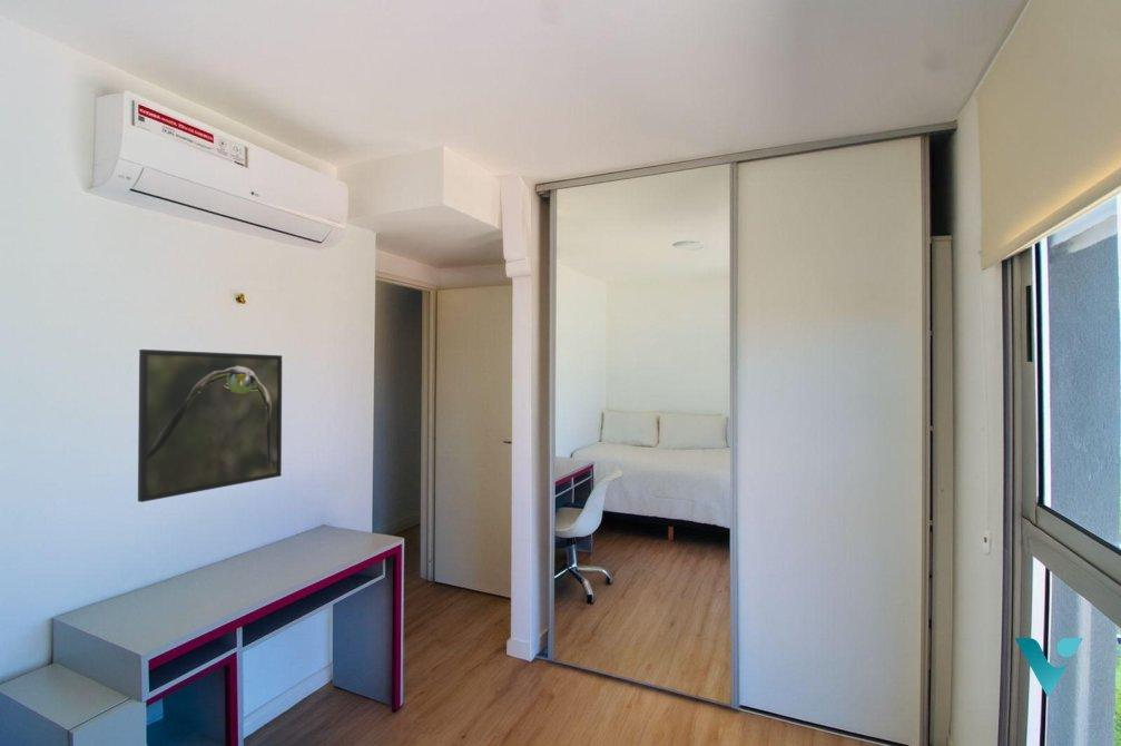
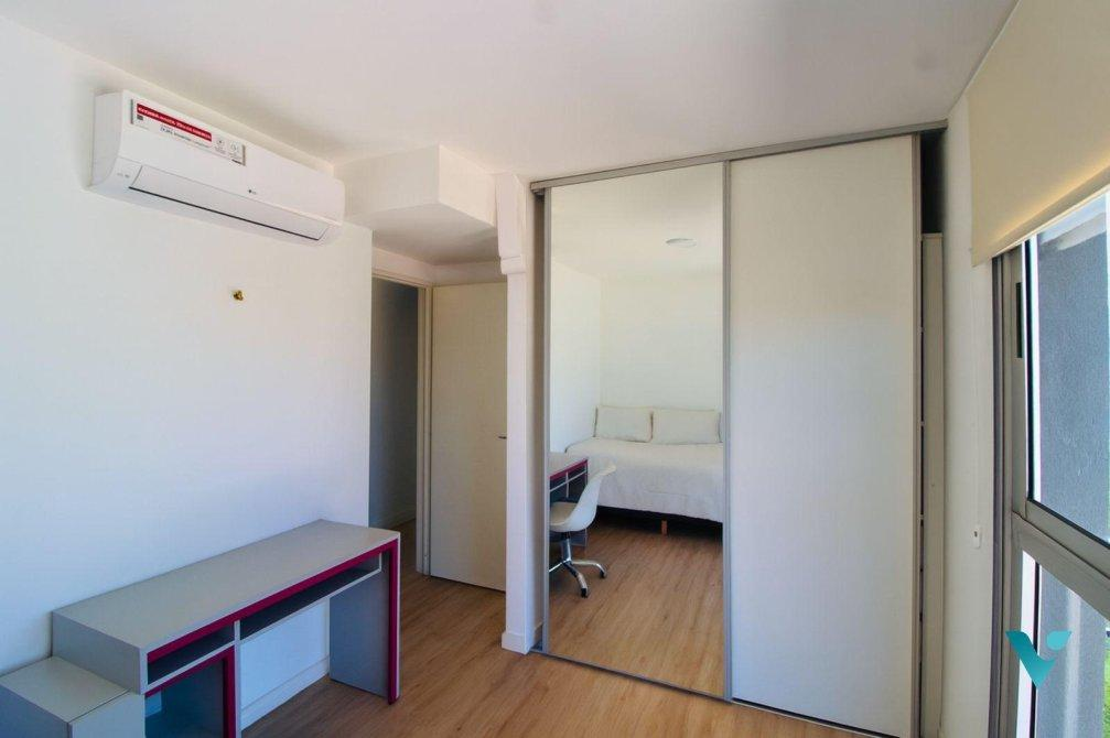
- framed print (218, 420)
